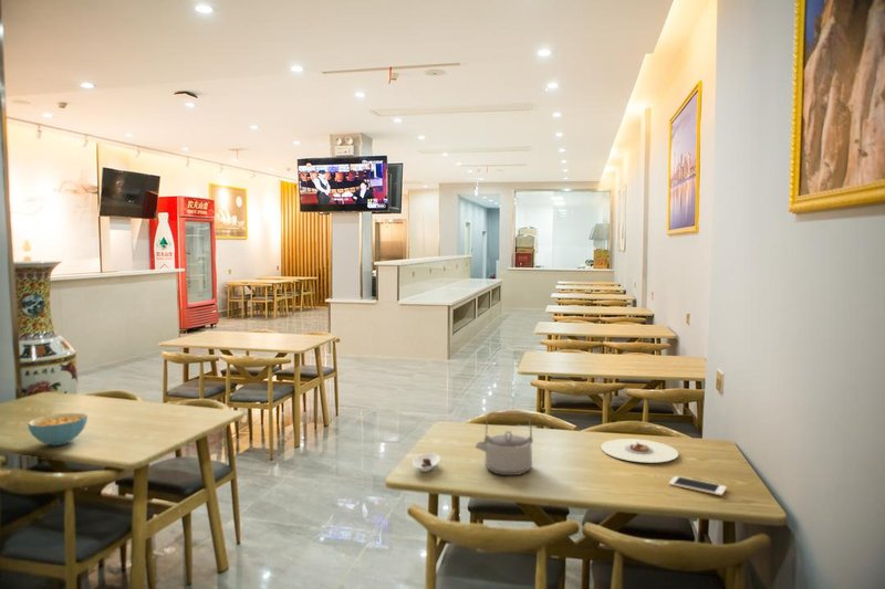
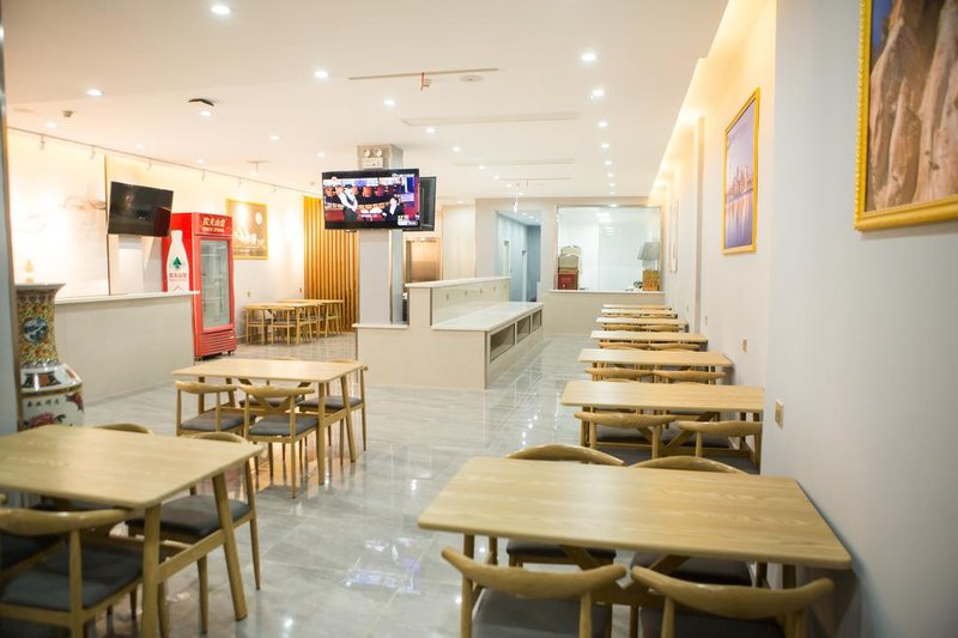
- saucer (426, 463)
- cereal bowl (59, 431)
- teapot (503, 440)
- cell phone (697, 485)
- plate (638, 448)
